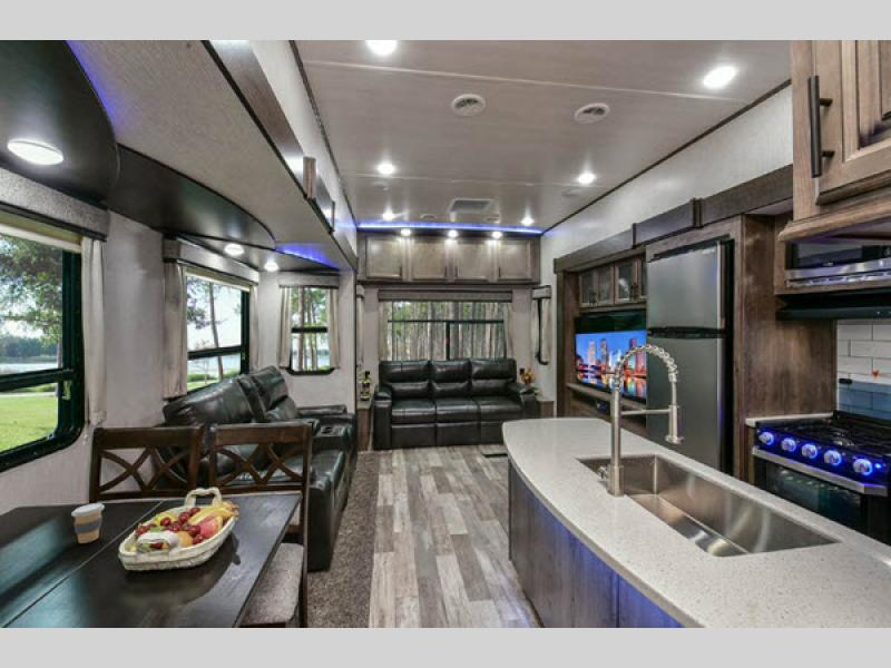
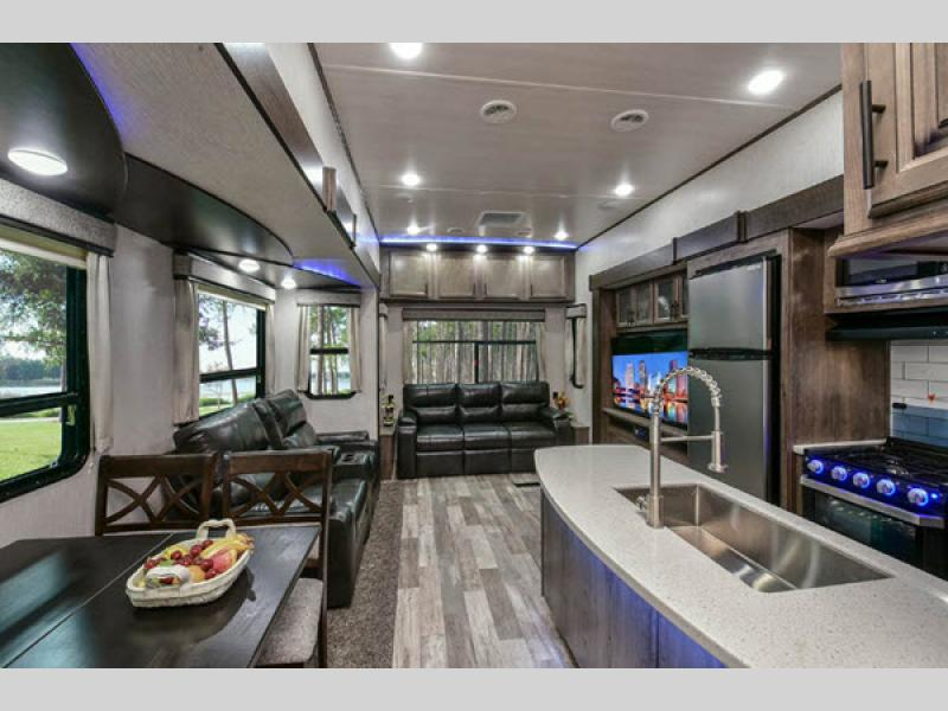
- coffee cup (88, 523)
